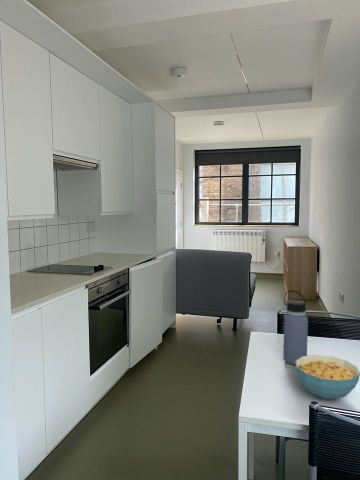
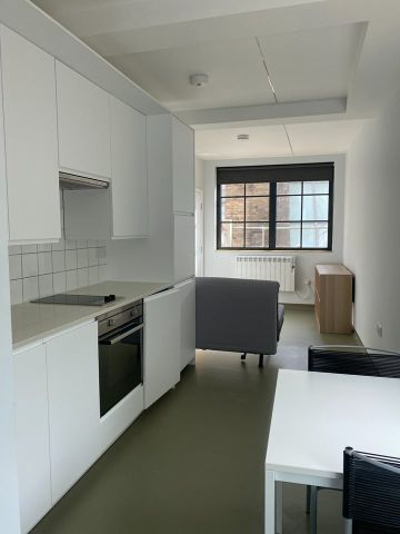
- water bottle (295, 327)
- cereal bowl (325, 380)
